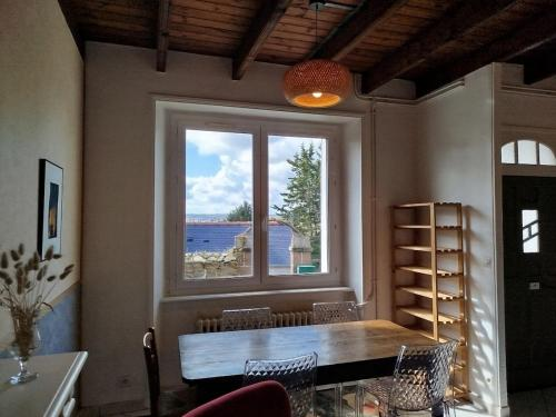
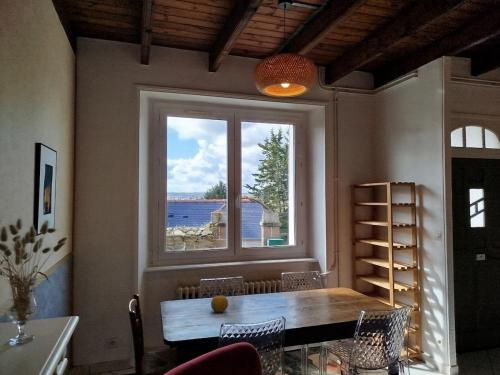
+ fruit (219, 303)
